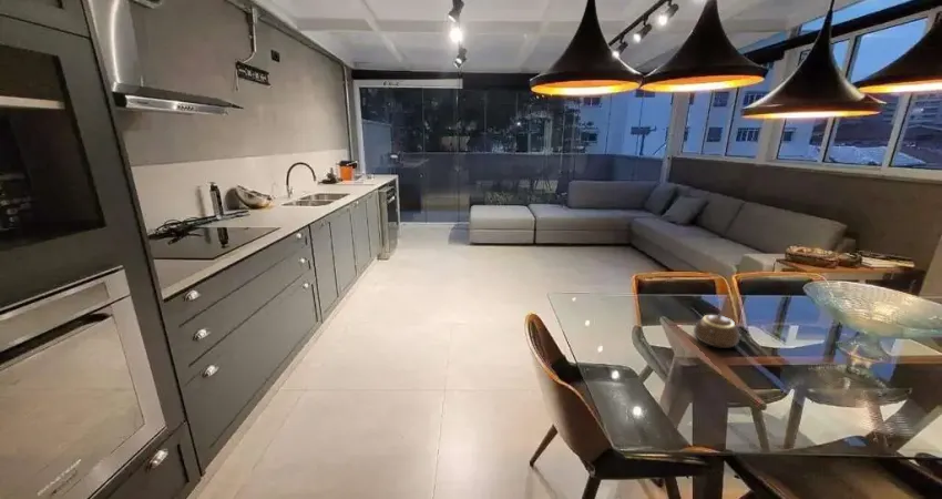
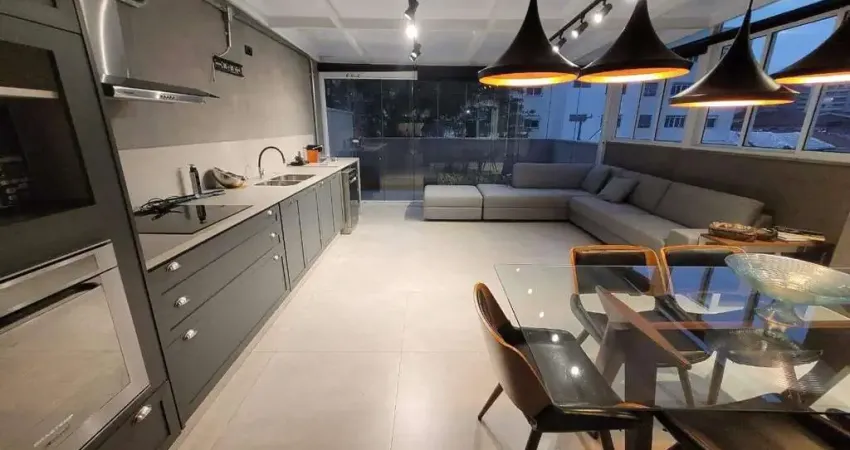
- teapot (717, 328)
